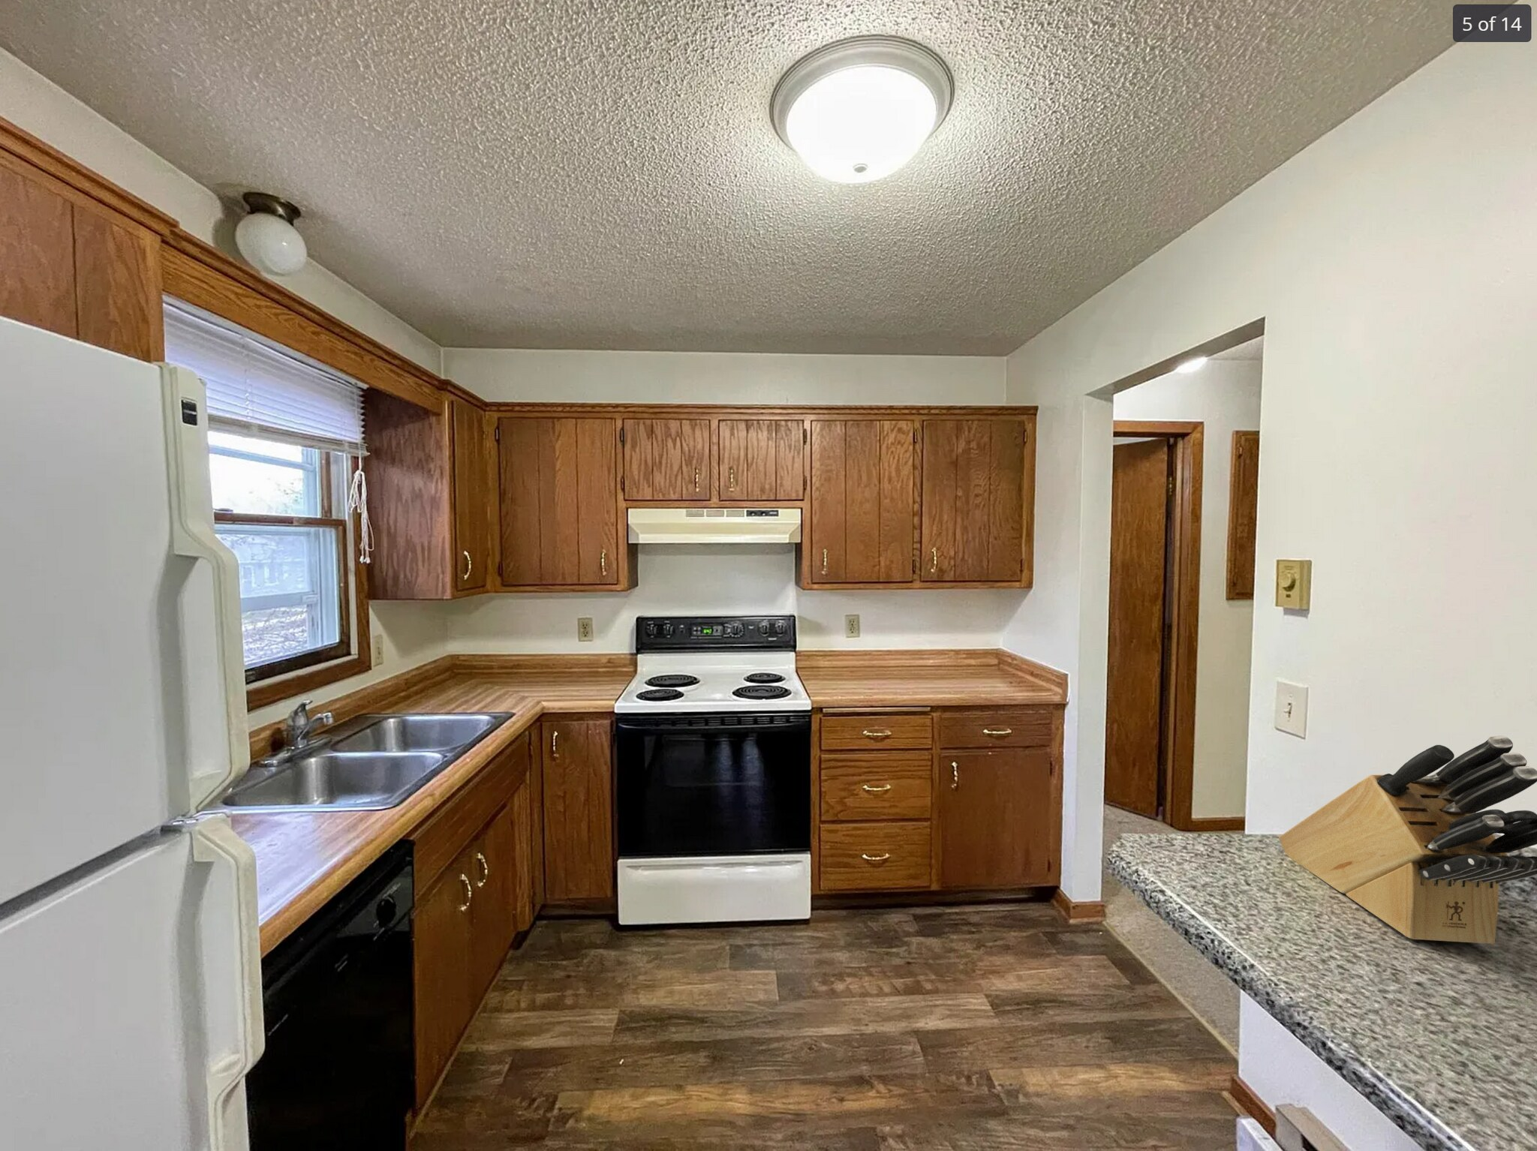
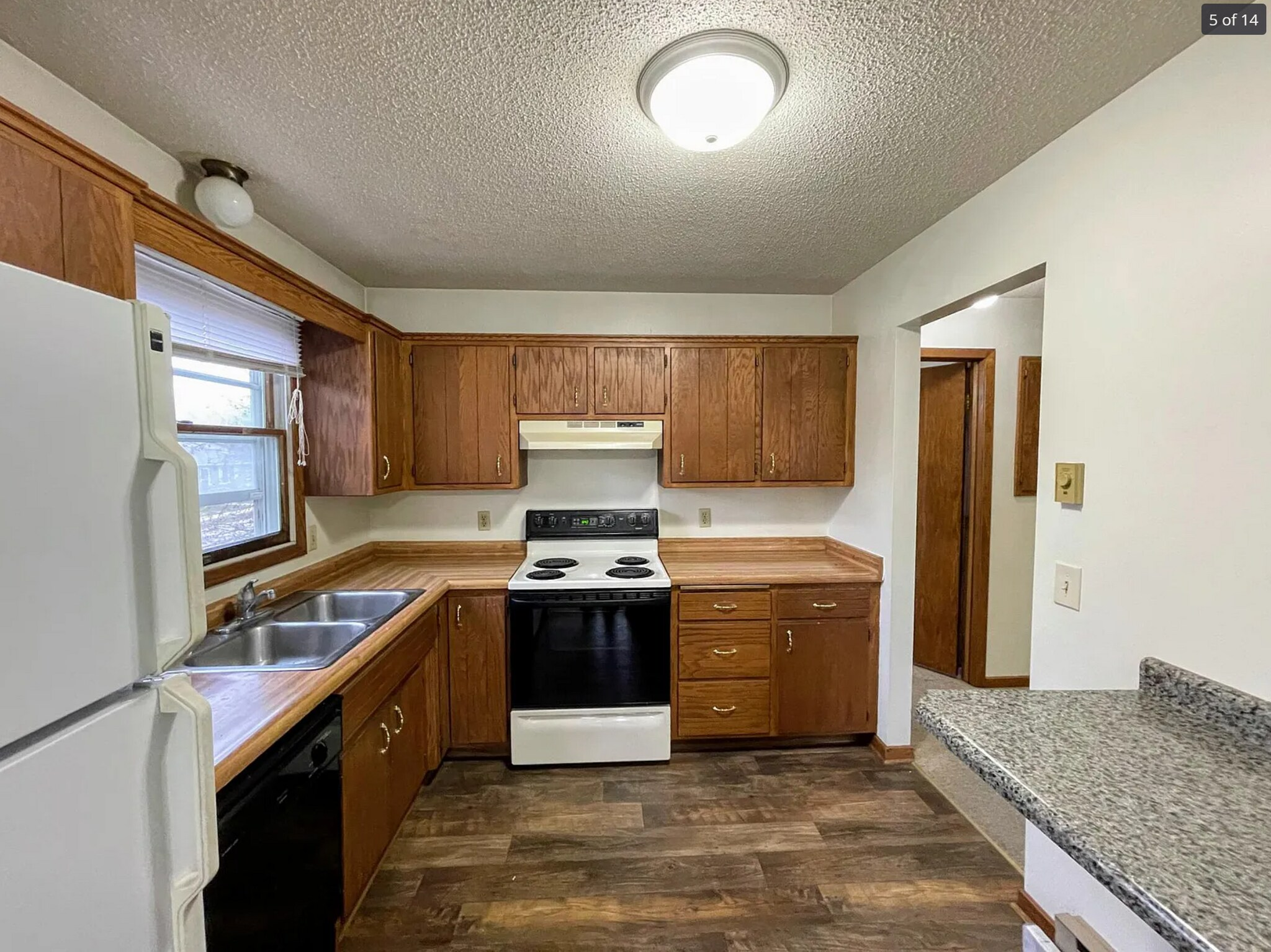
- knife block (1402, 812)
